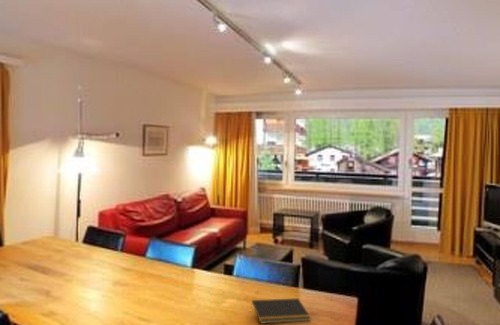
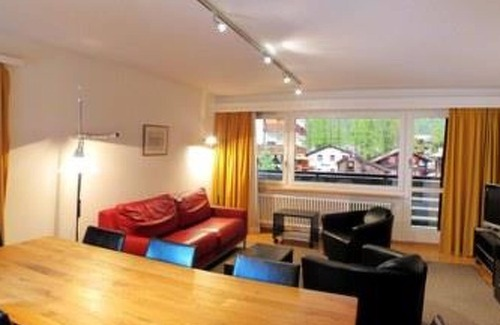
- notepad (280, 310)
